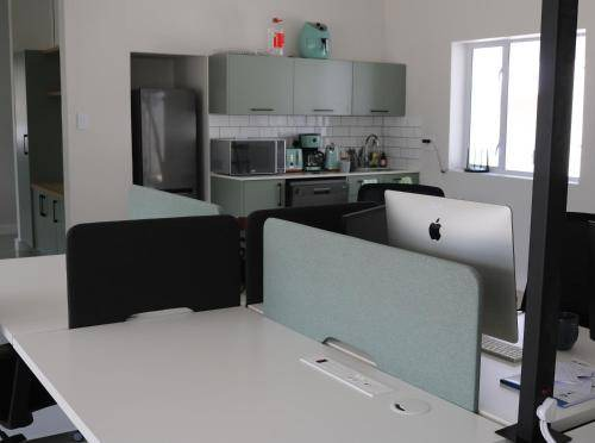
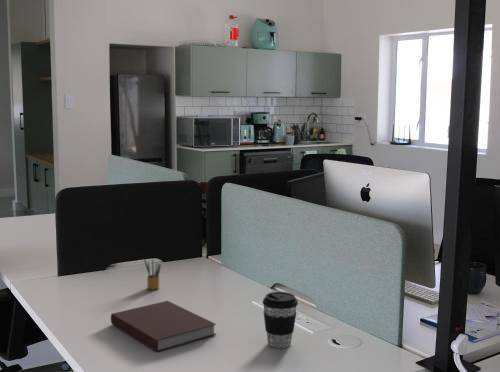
+ pencil box (152, 273)
+ coffee cup (279, 320)
+ notebook (162, 324)
